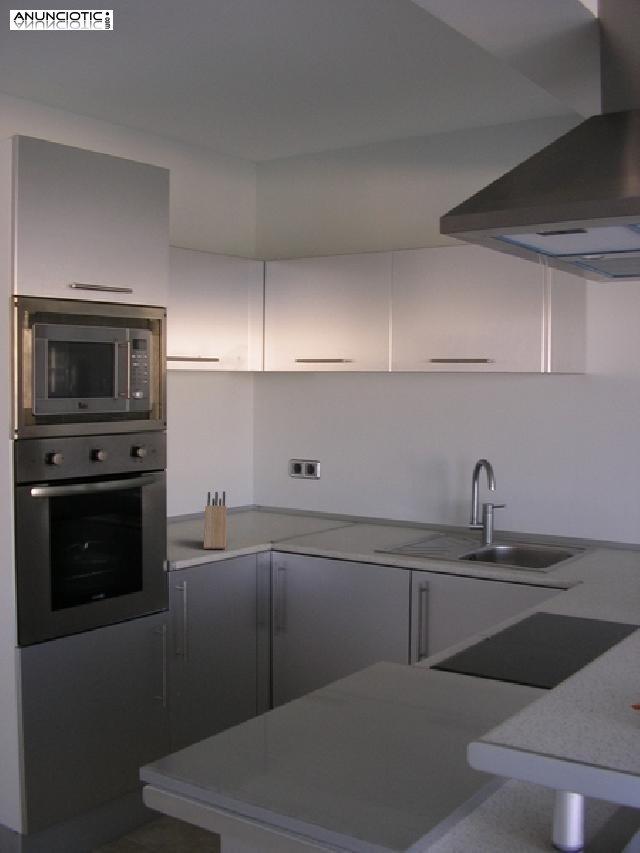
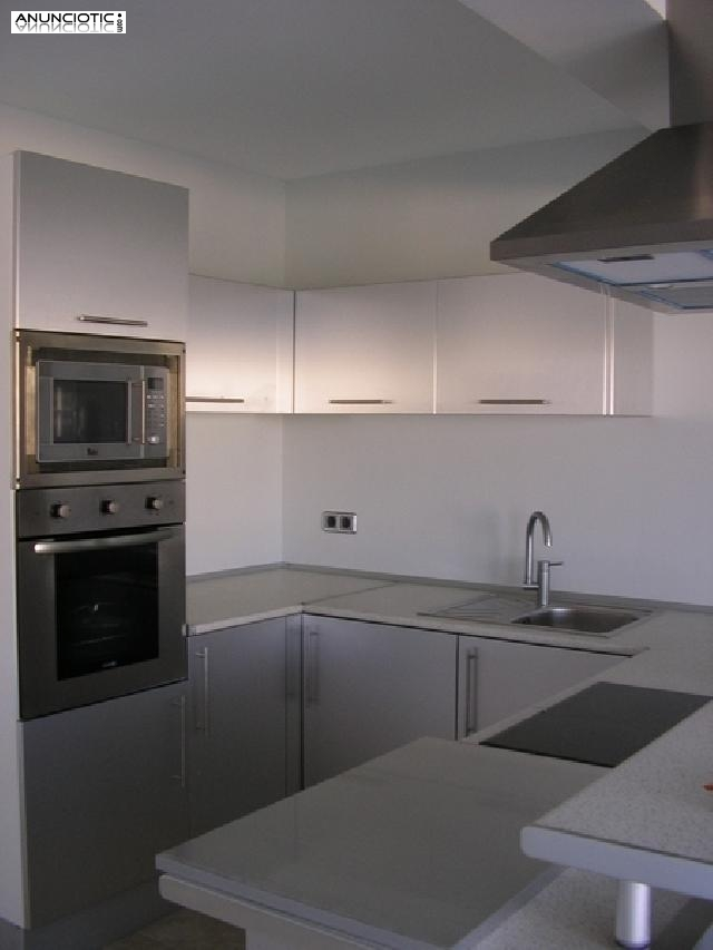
- knife block (215, 519)
